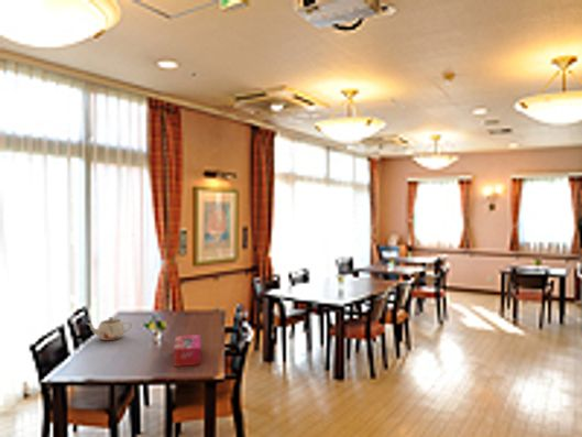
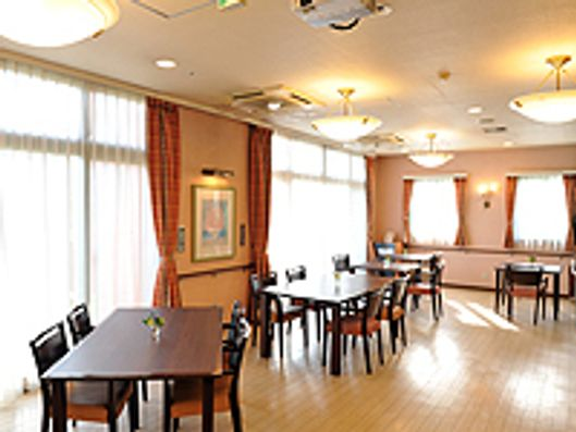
- teapot (109, 327)
- tissue box (187, 349)
